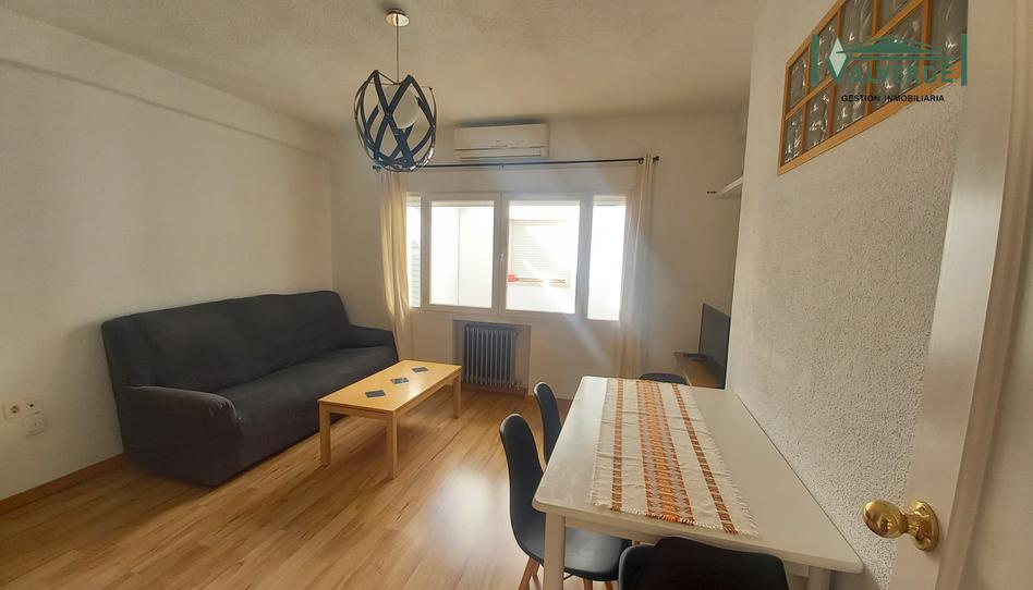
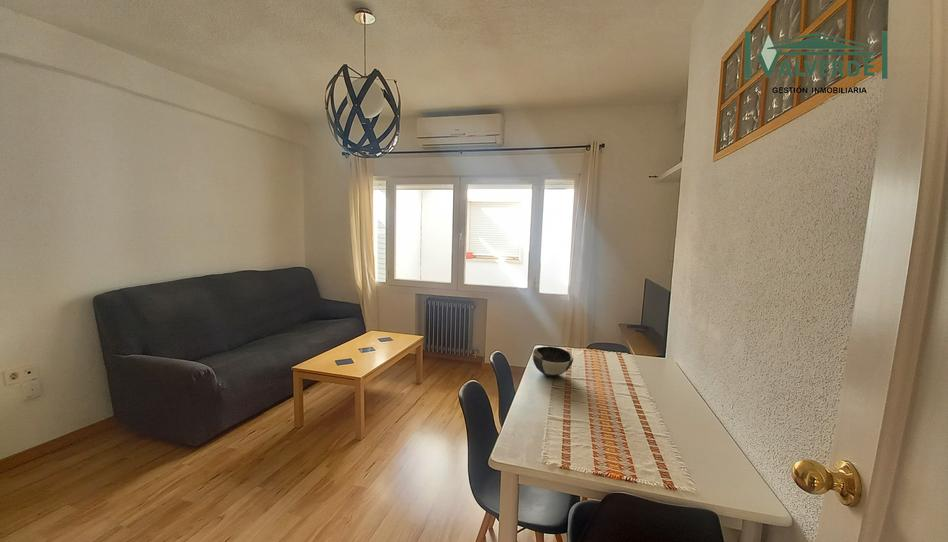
+ bowl (552, 363)
